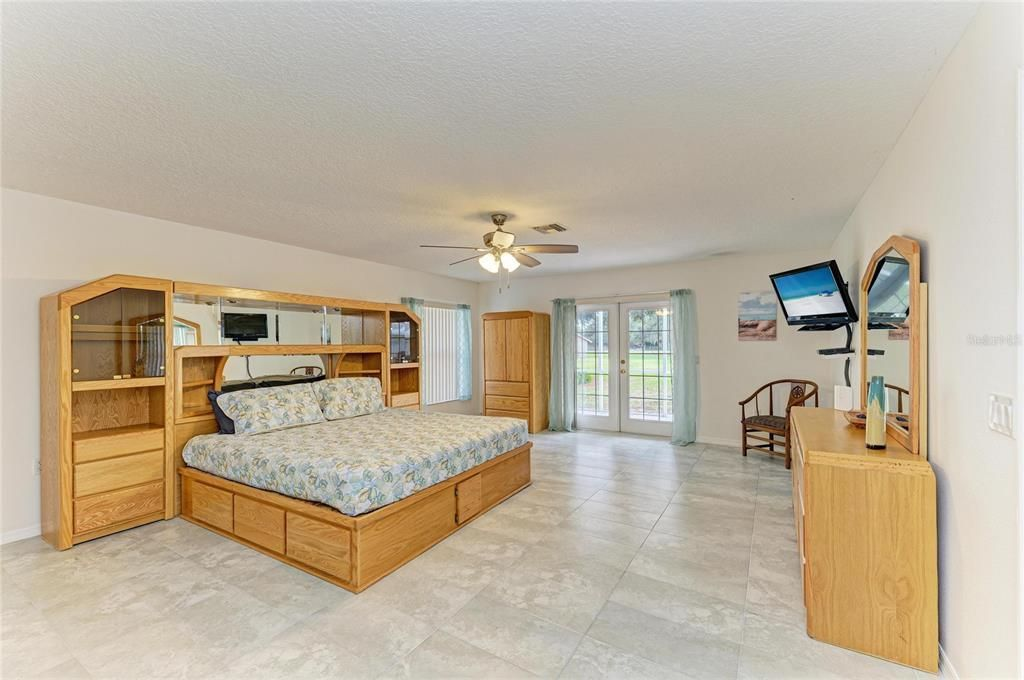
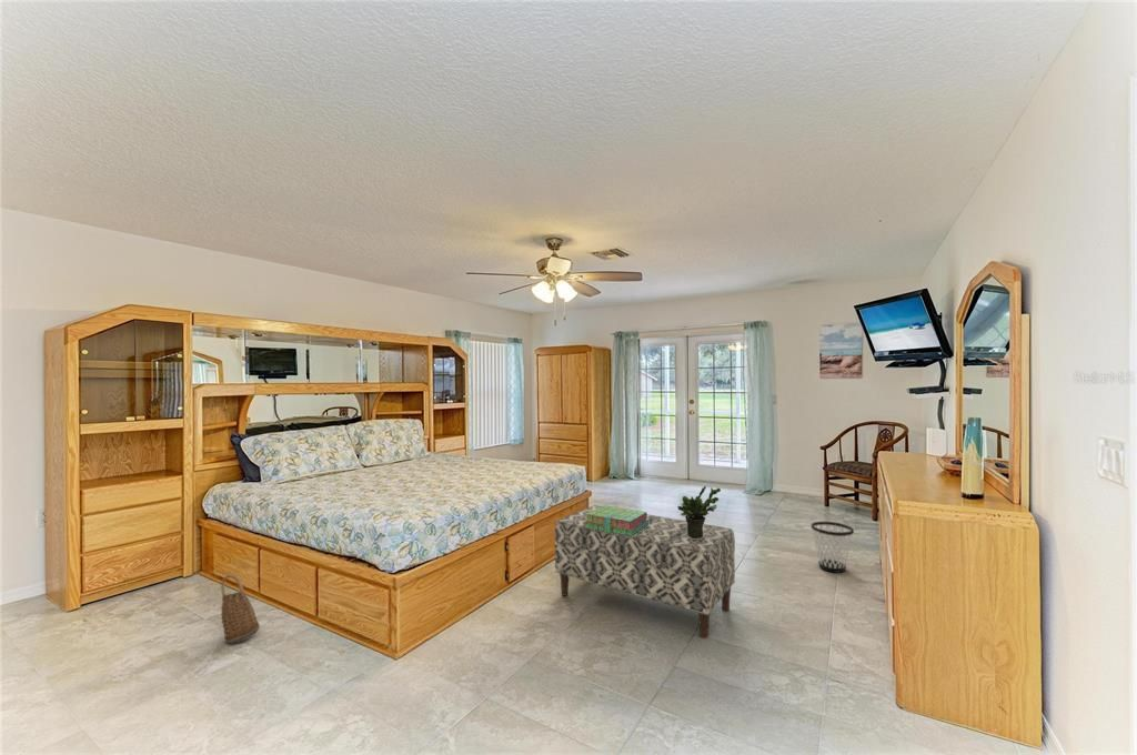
+ stack of books (616, 519)
+ basket (240, 605)
+ potted plant (703, 509)
+ bench (642, 563)
+ wastebasket (833, 547)
